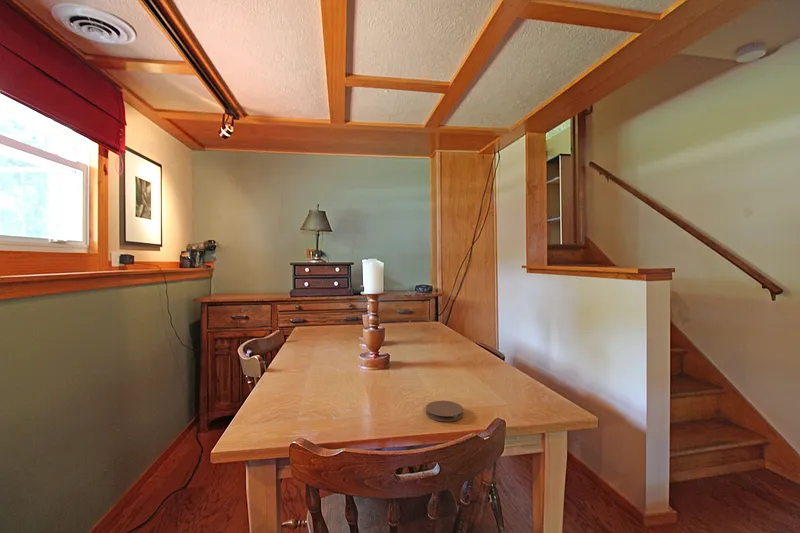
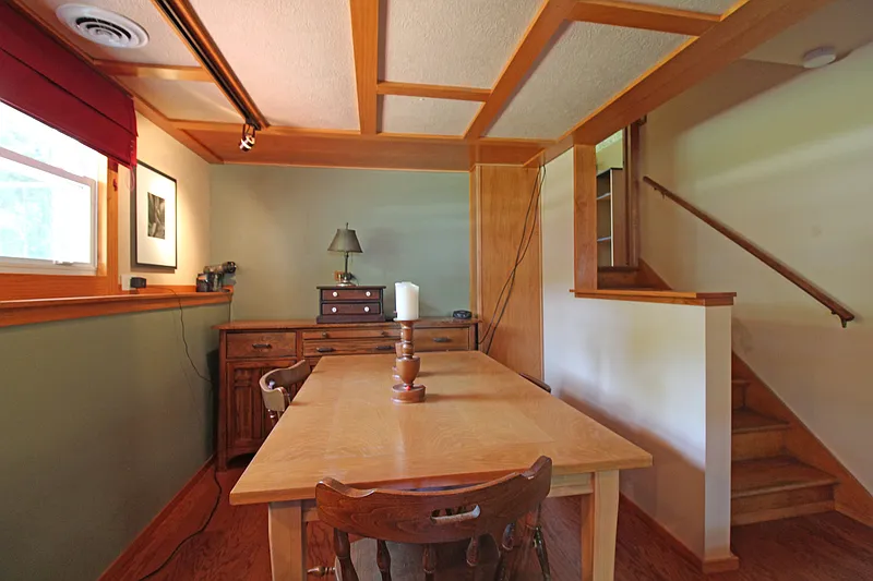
- coaster (444, 410)
